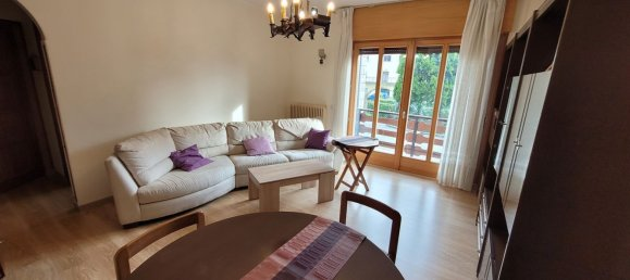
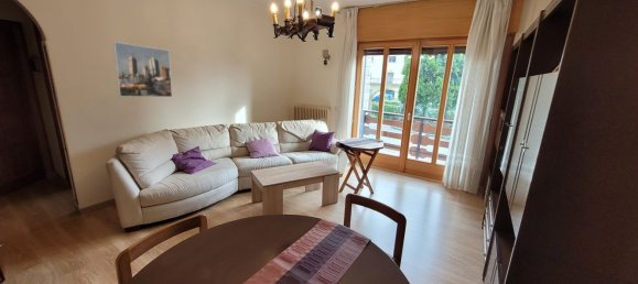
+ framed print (144, 72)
